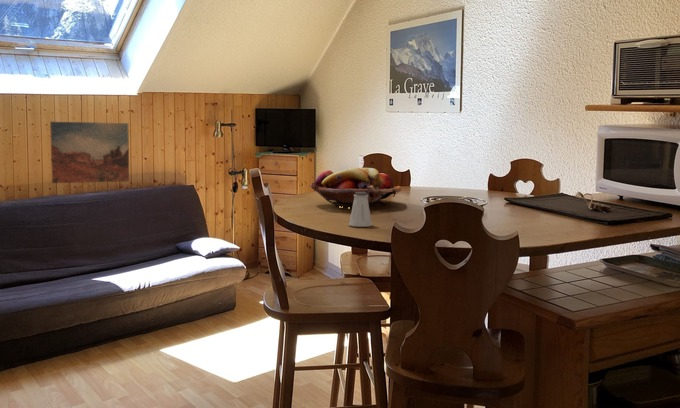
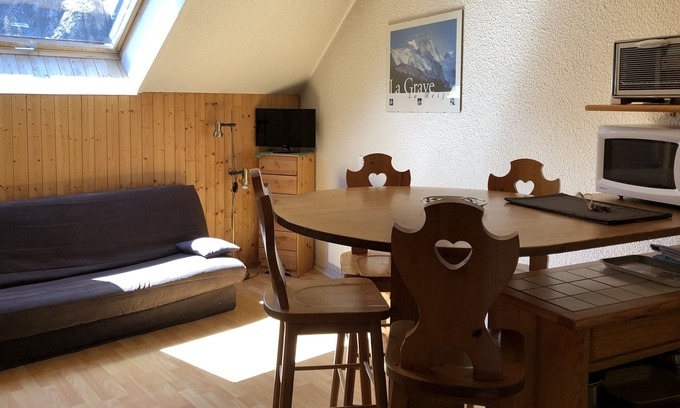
- wall art (91, 152)
- saltshaker (360, 208)
- fruit basket (357, 186)
